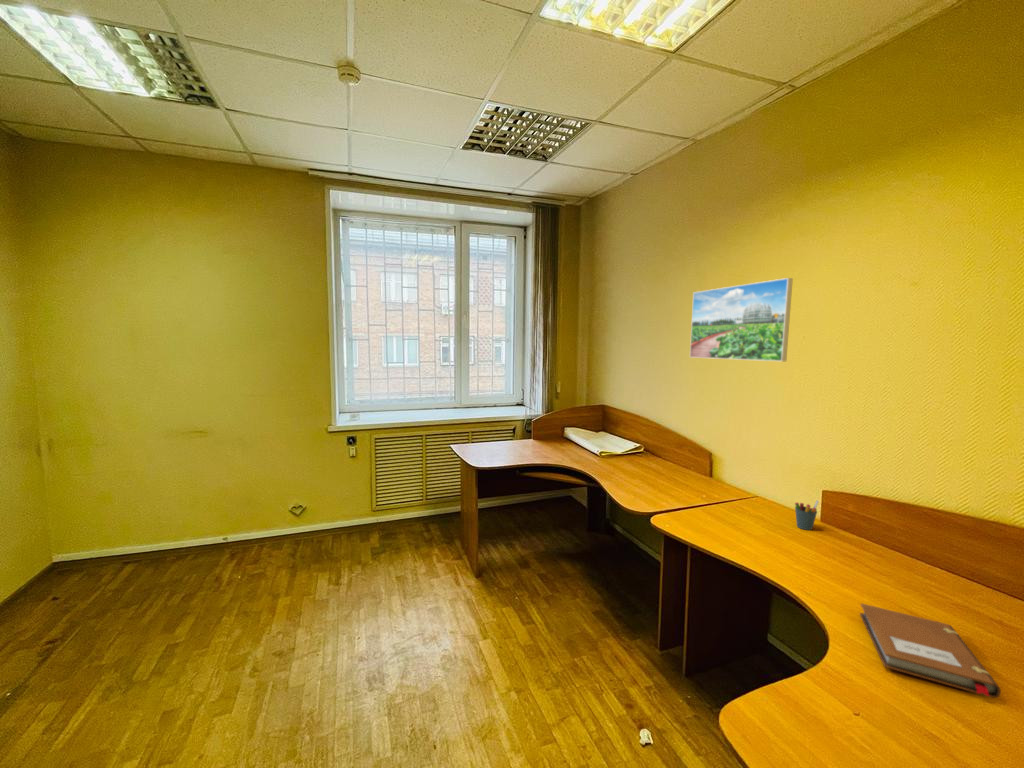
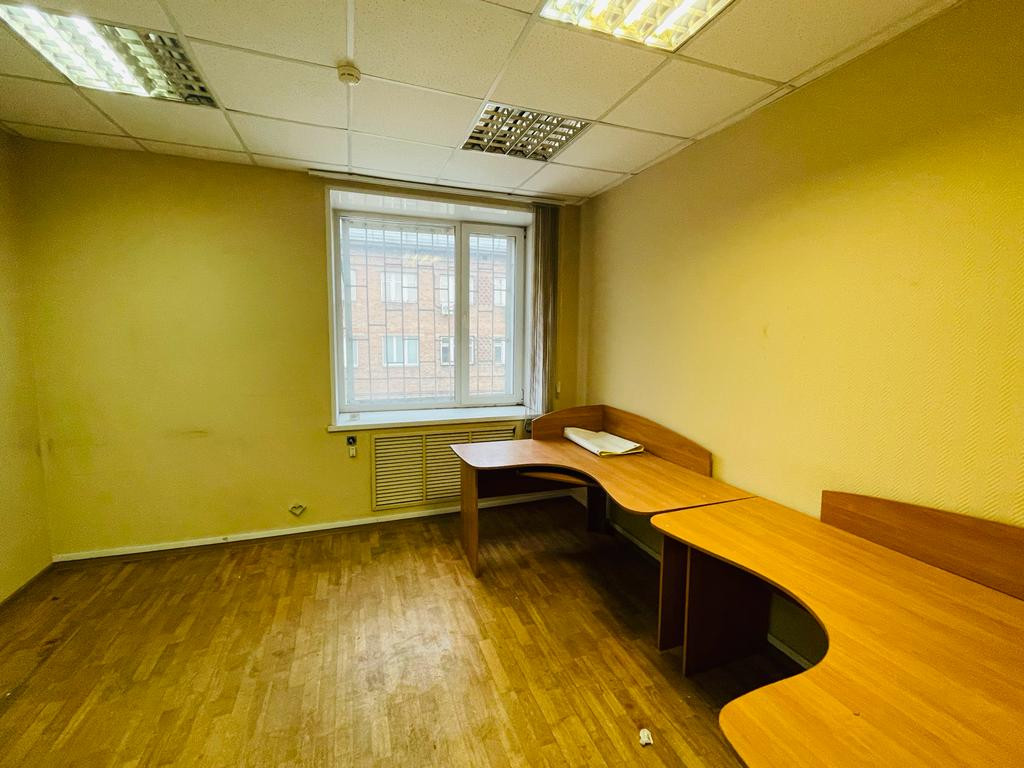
- pen holder (805, 513)
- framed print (734, 322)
- notebook (922, 646)
